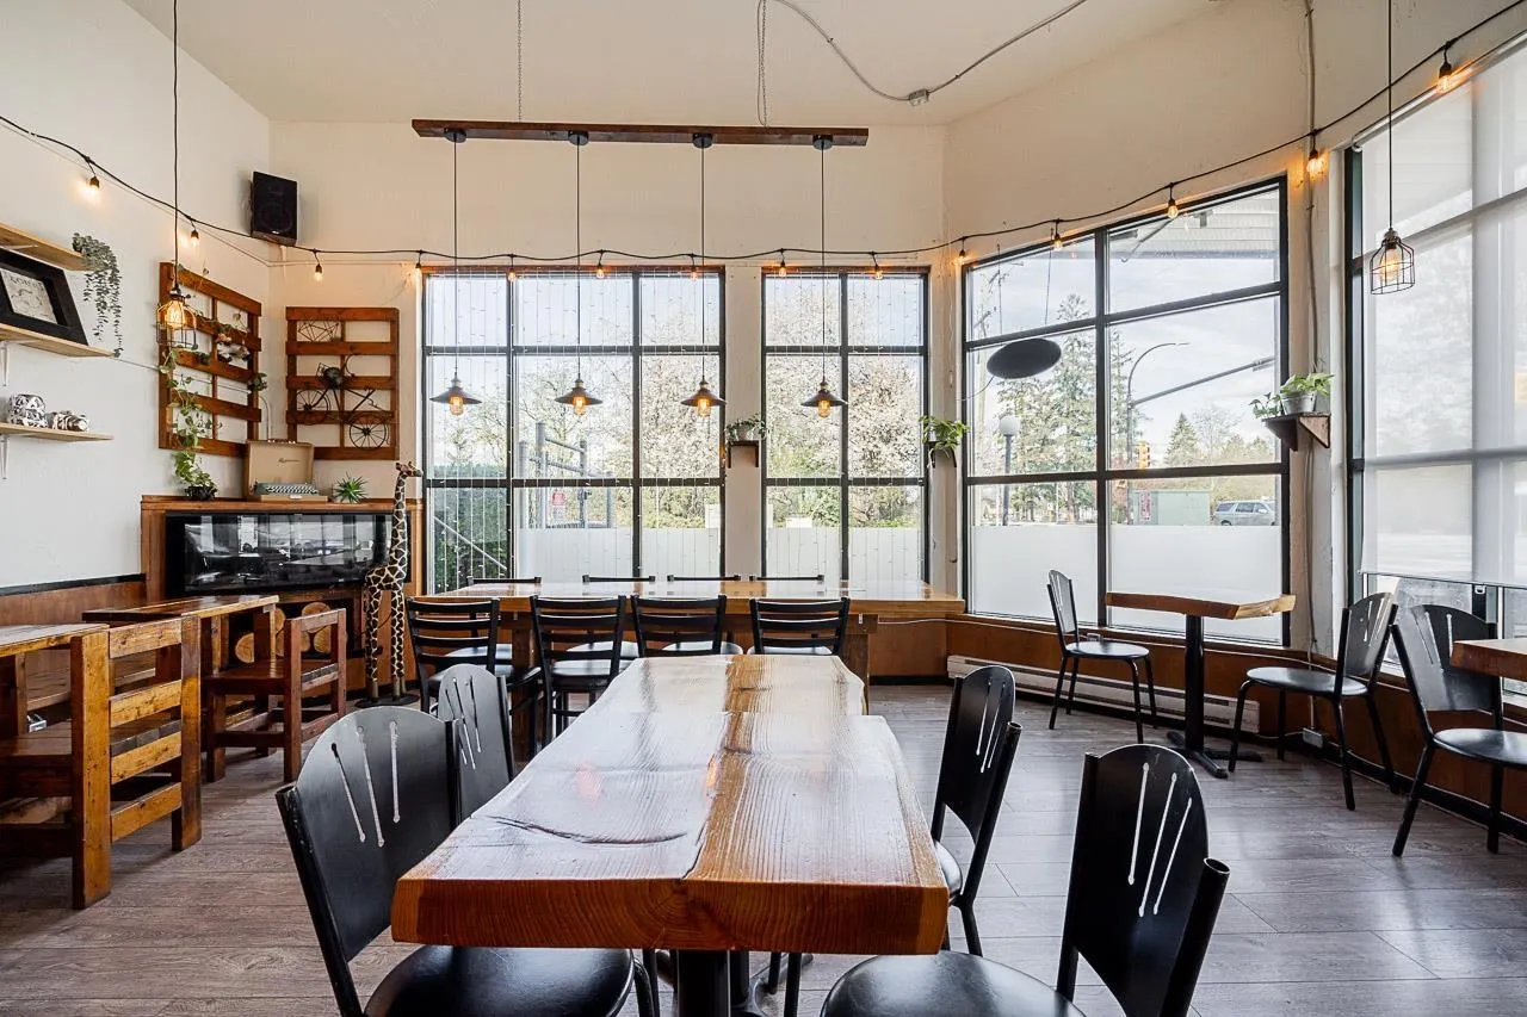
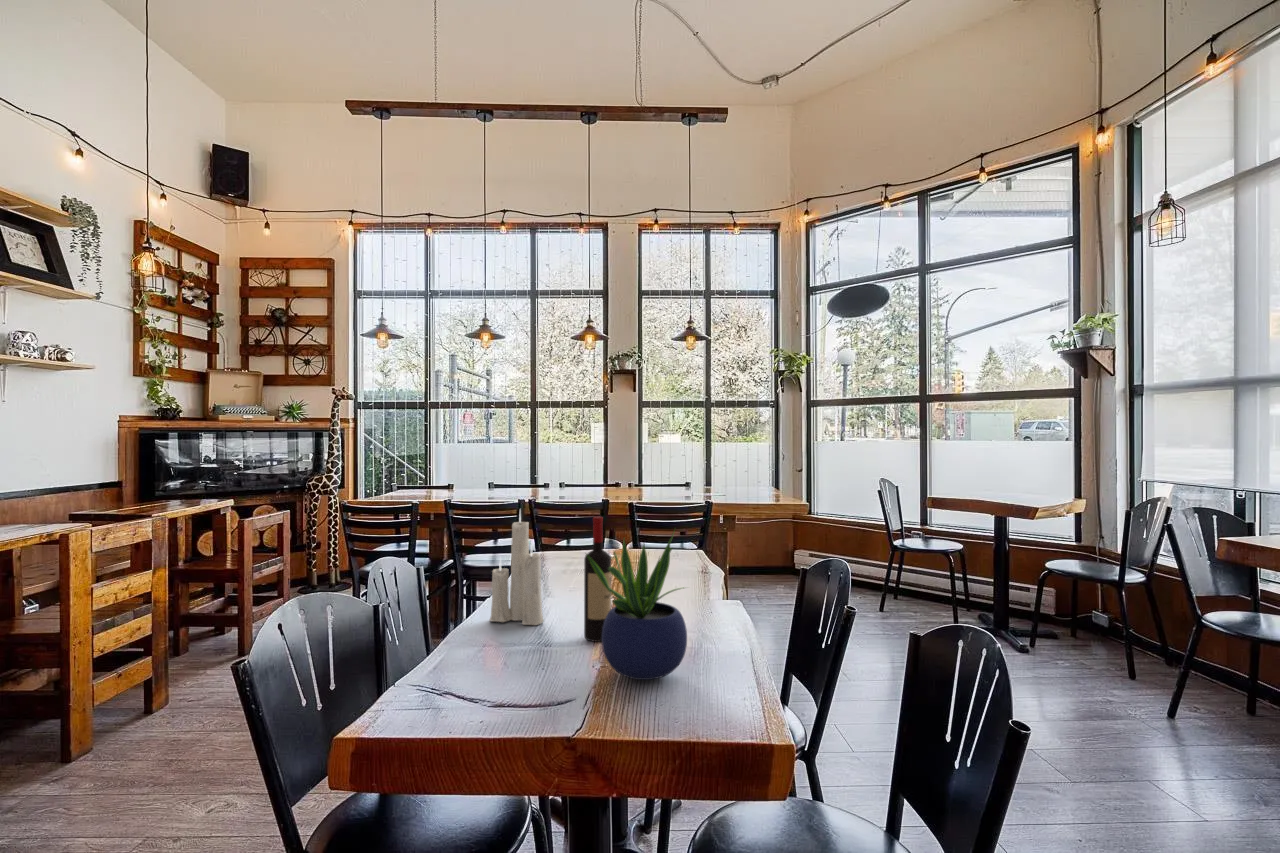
+ wine bottle (597, 577)
+ candle (518, 561)
+ potted plant (637, 604)
